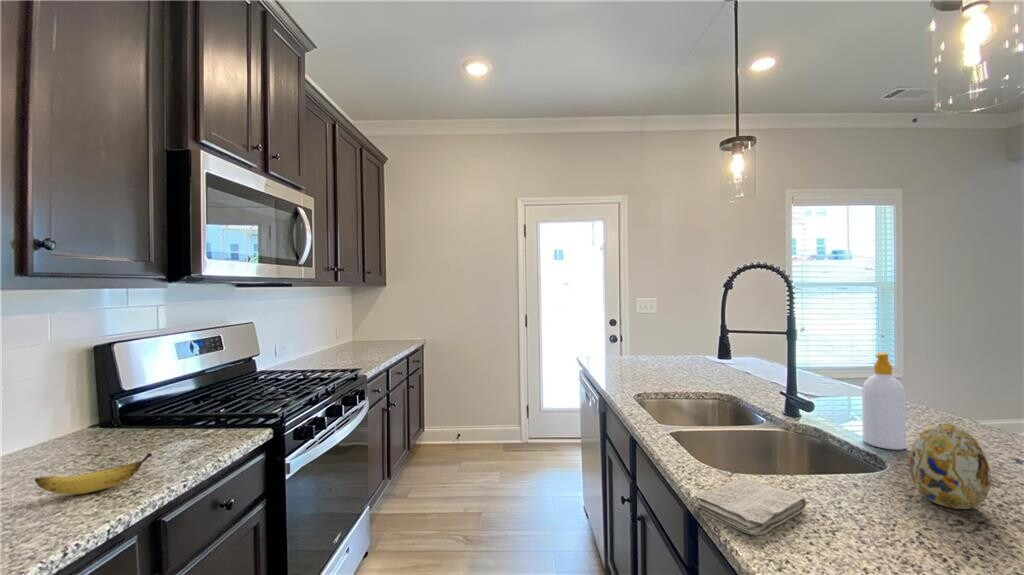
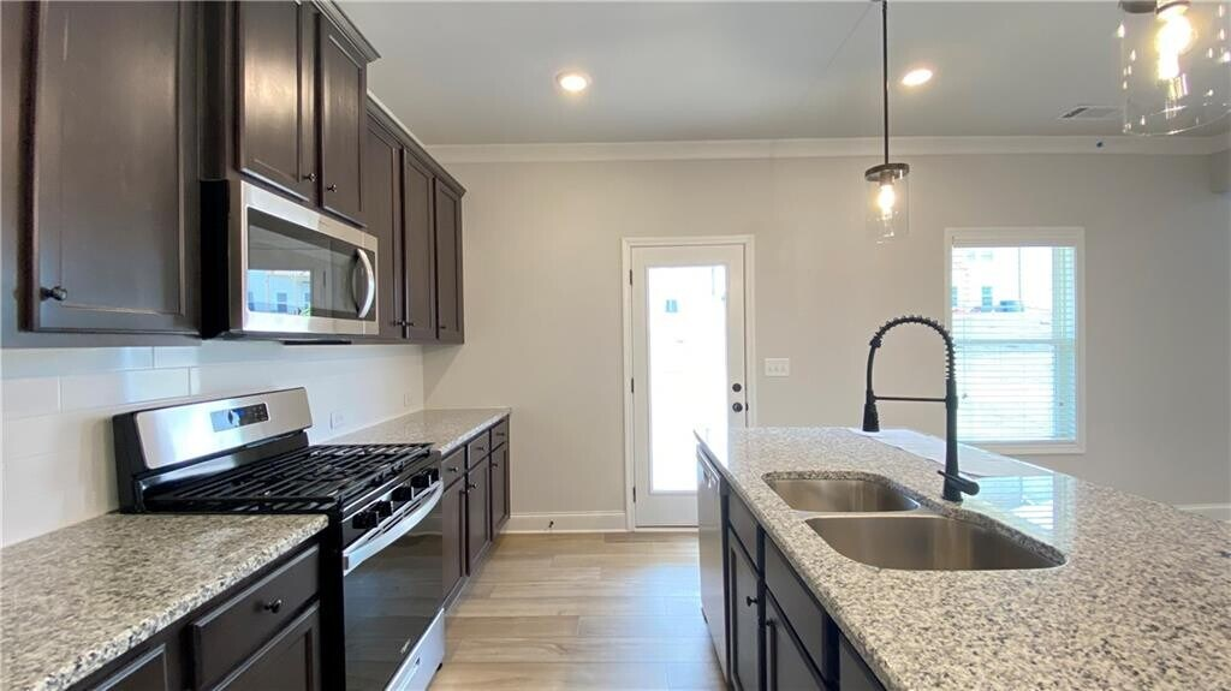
- banana (96, 476)
- washcloth (749, 502)
- soap bottle (882, 398)
- decorative egg (948, 463)
